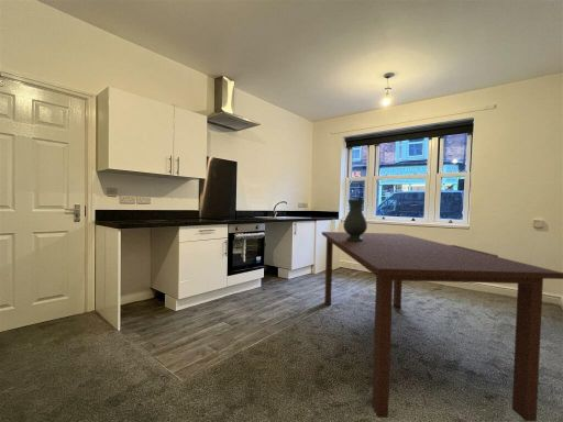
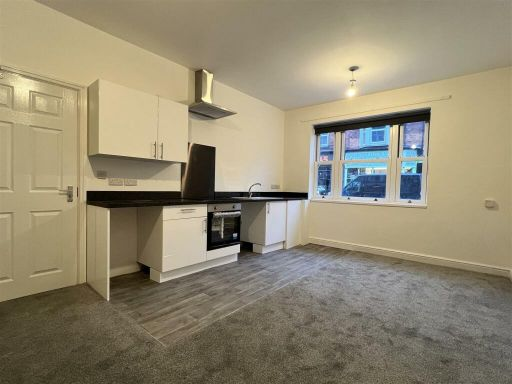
- vase (355, 220)
- dining table (400, 292)
